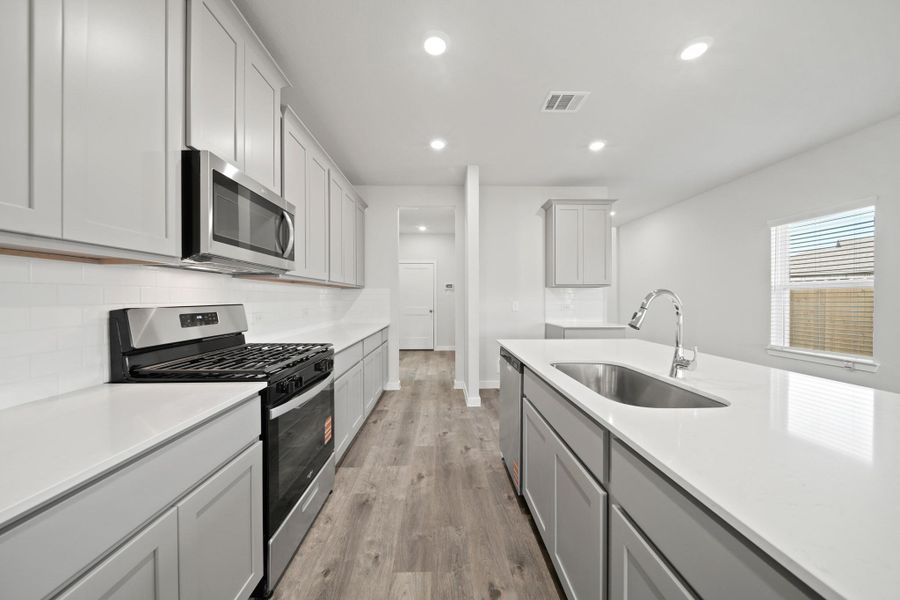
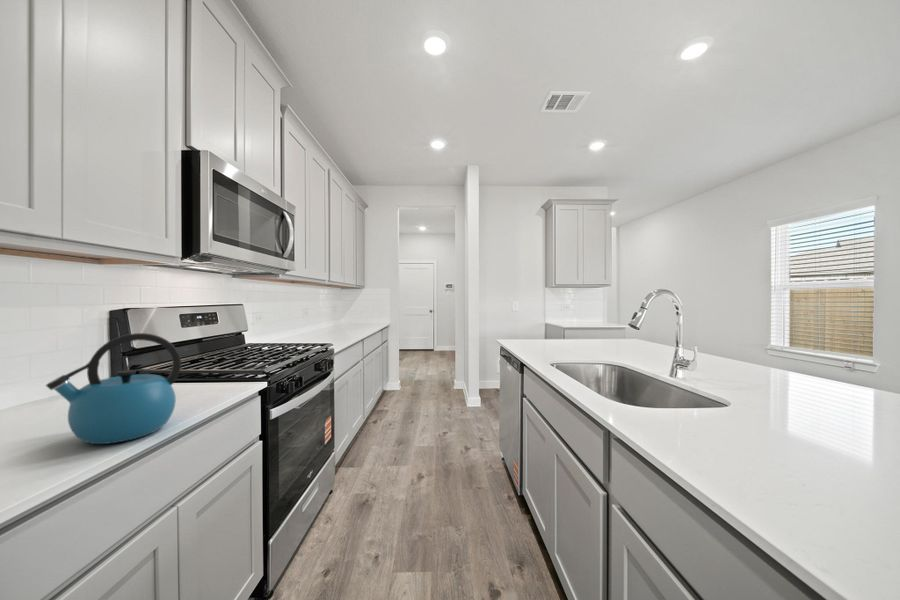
+ kettle (119, 384)
